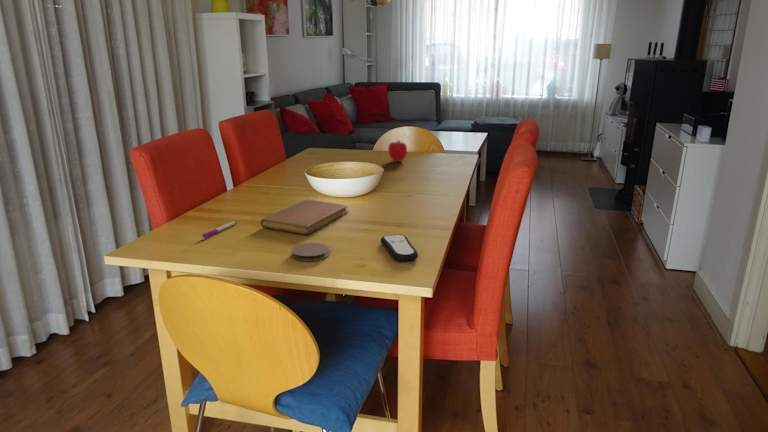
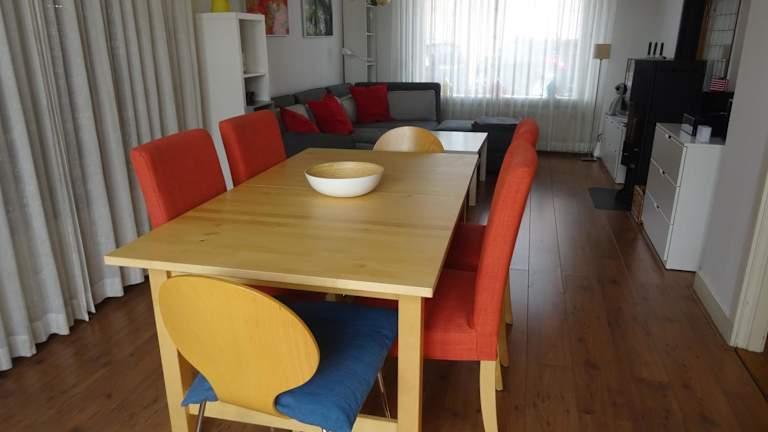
- notebook (306, 215)
- pen (220, 228)
- remote control (399, 247)
- fruit (397, 150)
- coaster (310, 251)
